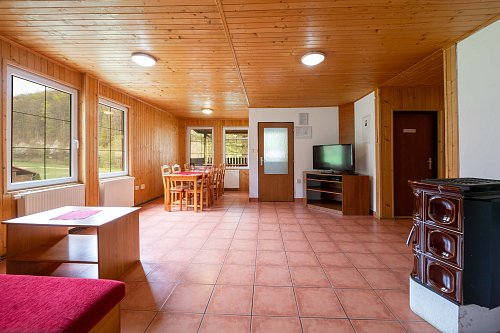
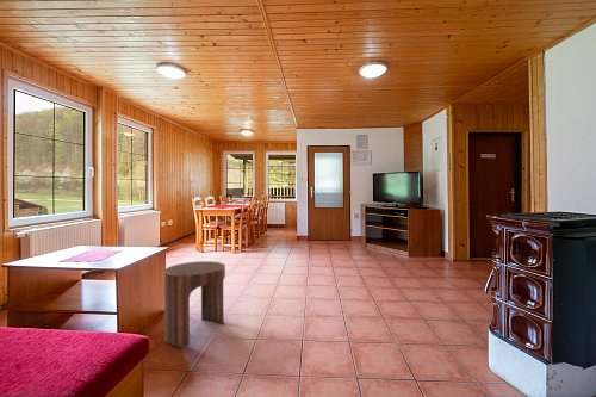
+ side table (201, 299)
